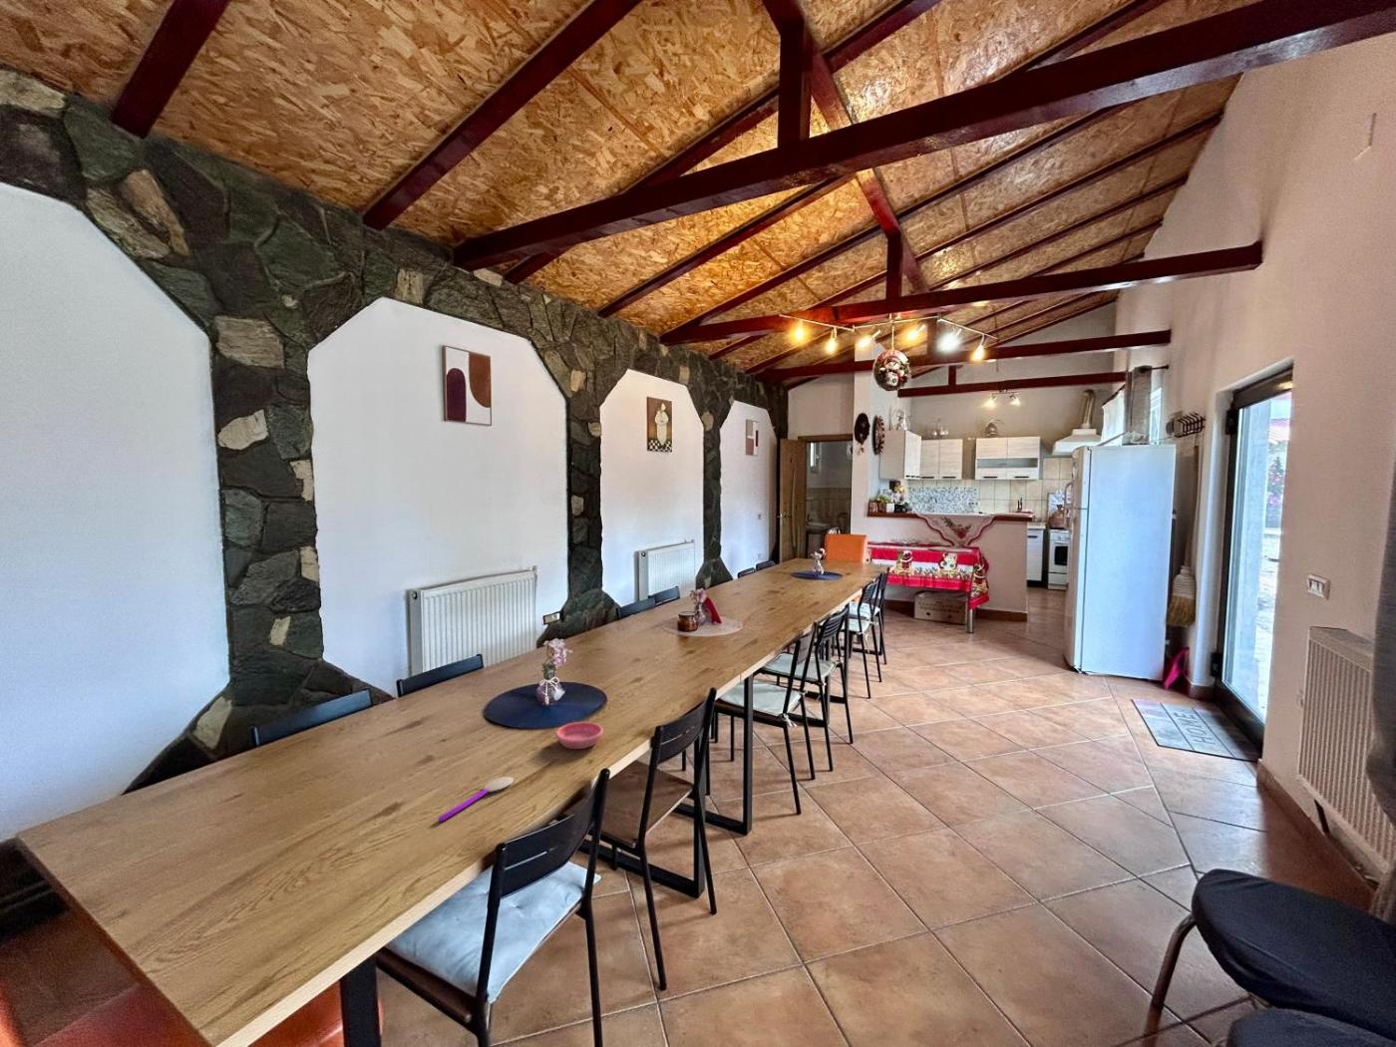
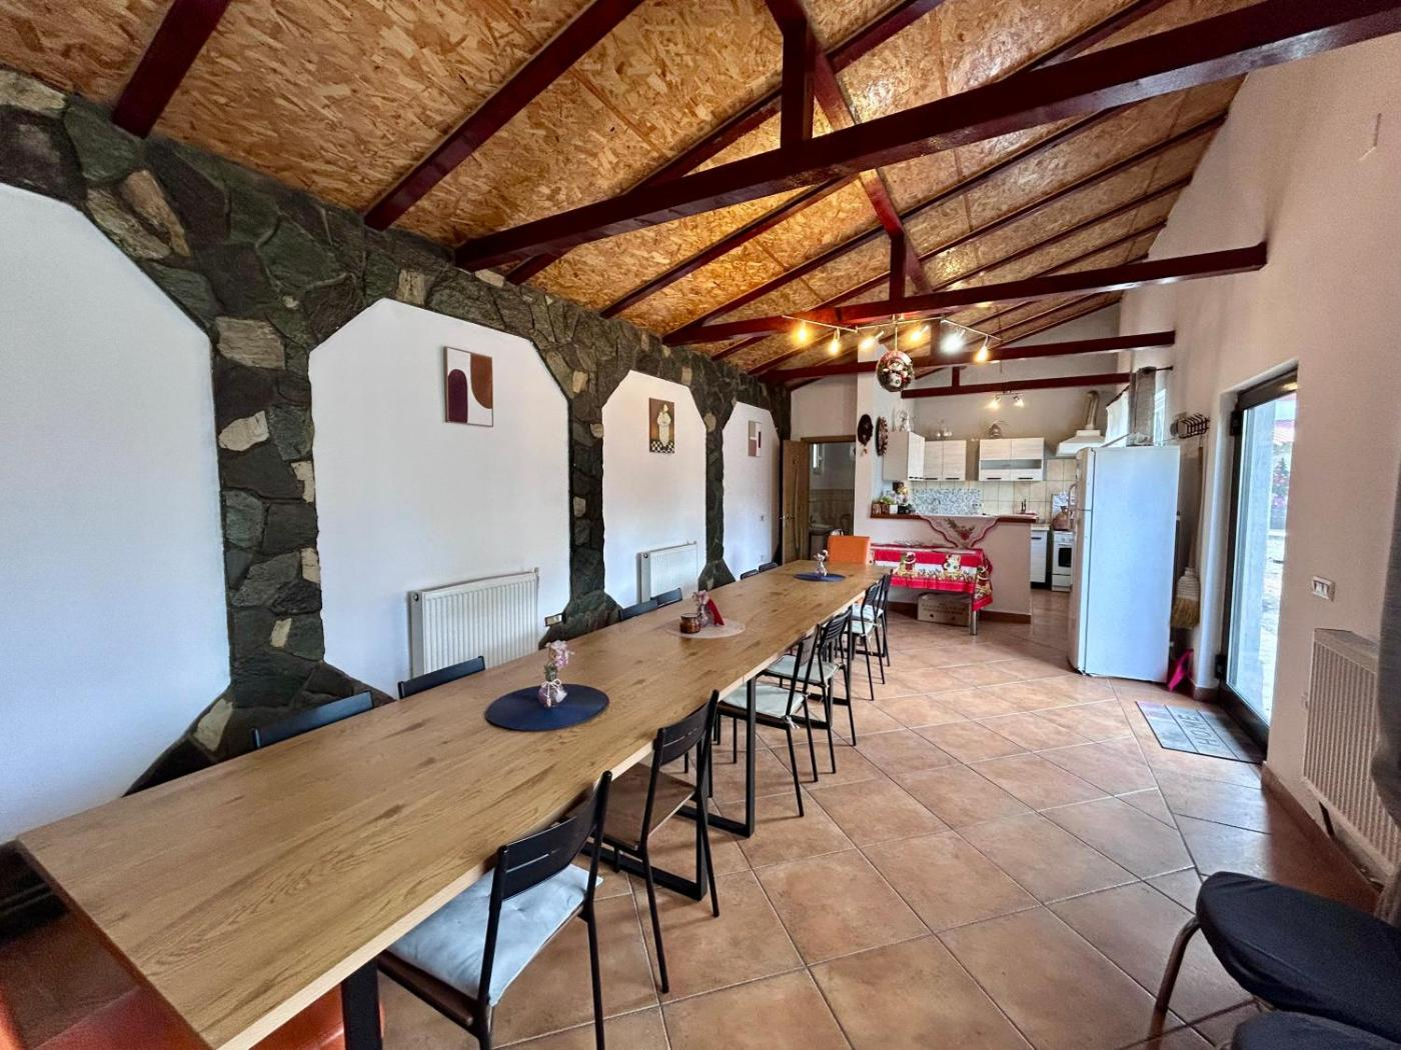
- spoon (478, 796)
- saucer (579, 736)
